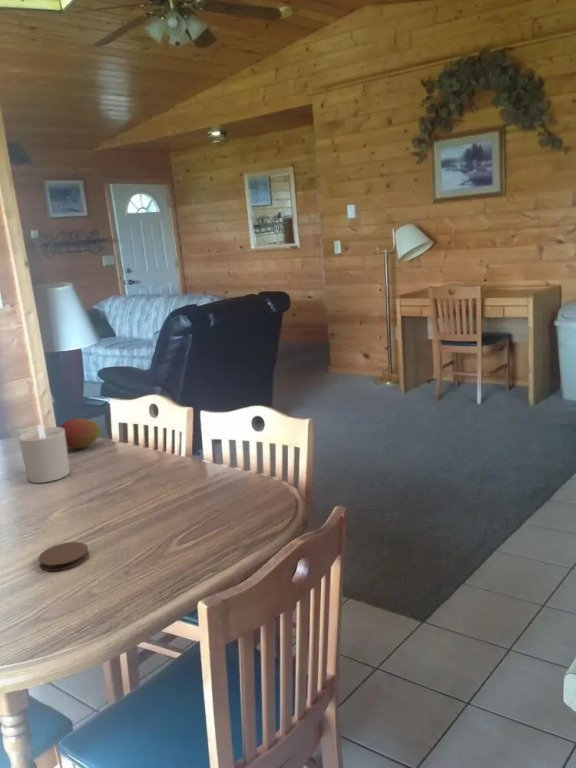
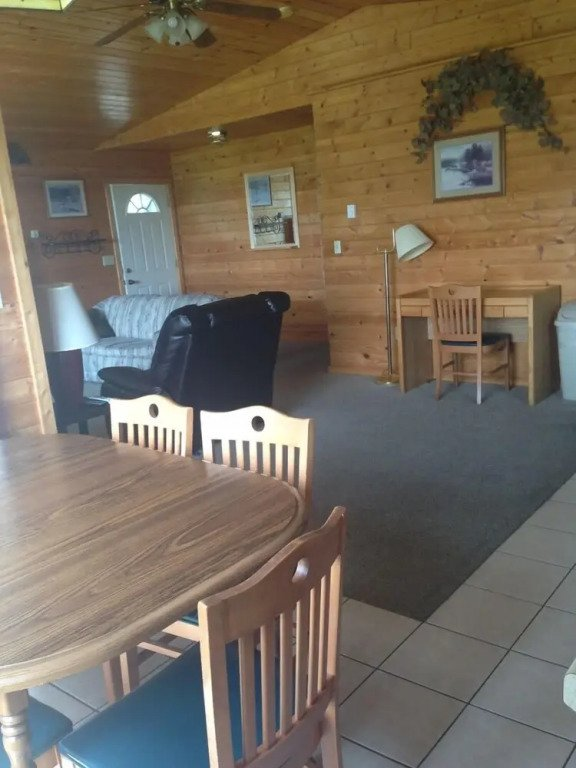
- candle (44, 450)
- coaster (63, 555)
- fruit (77, 433)
